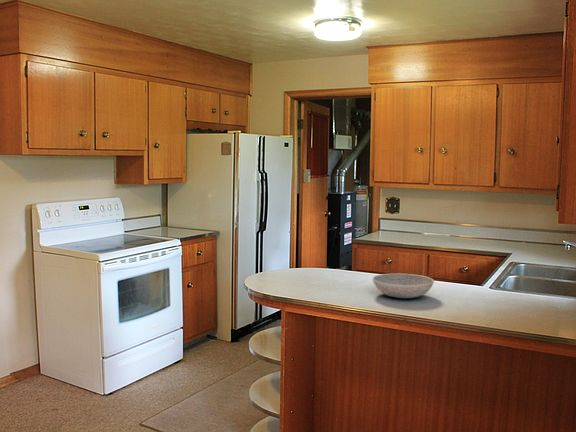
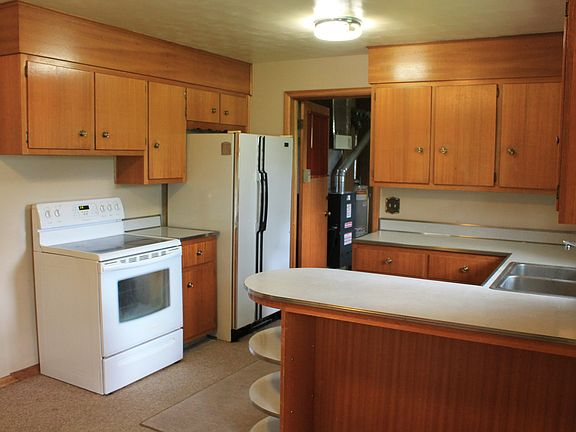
- dish (402, 287)
